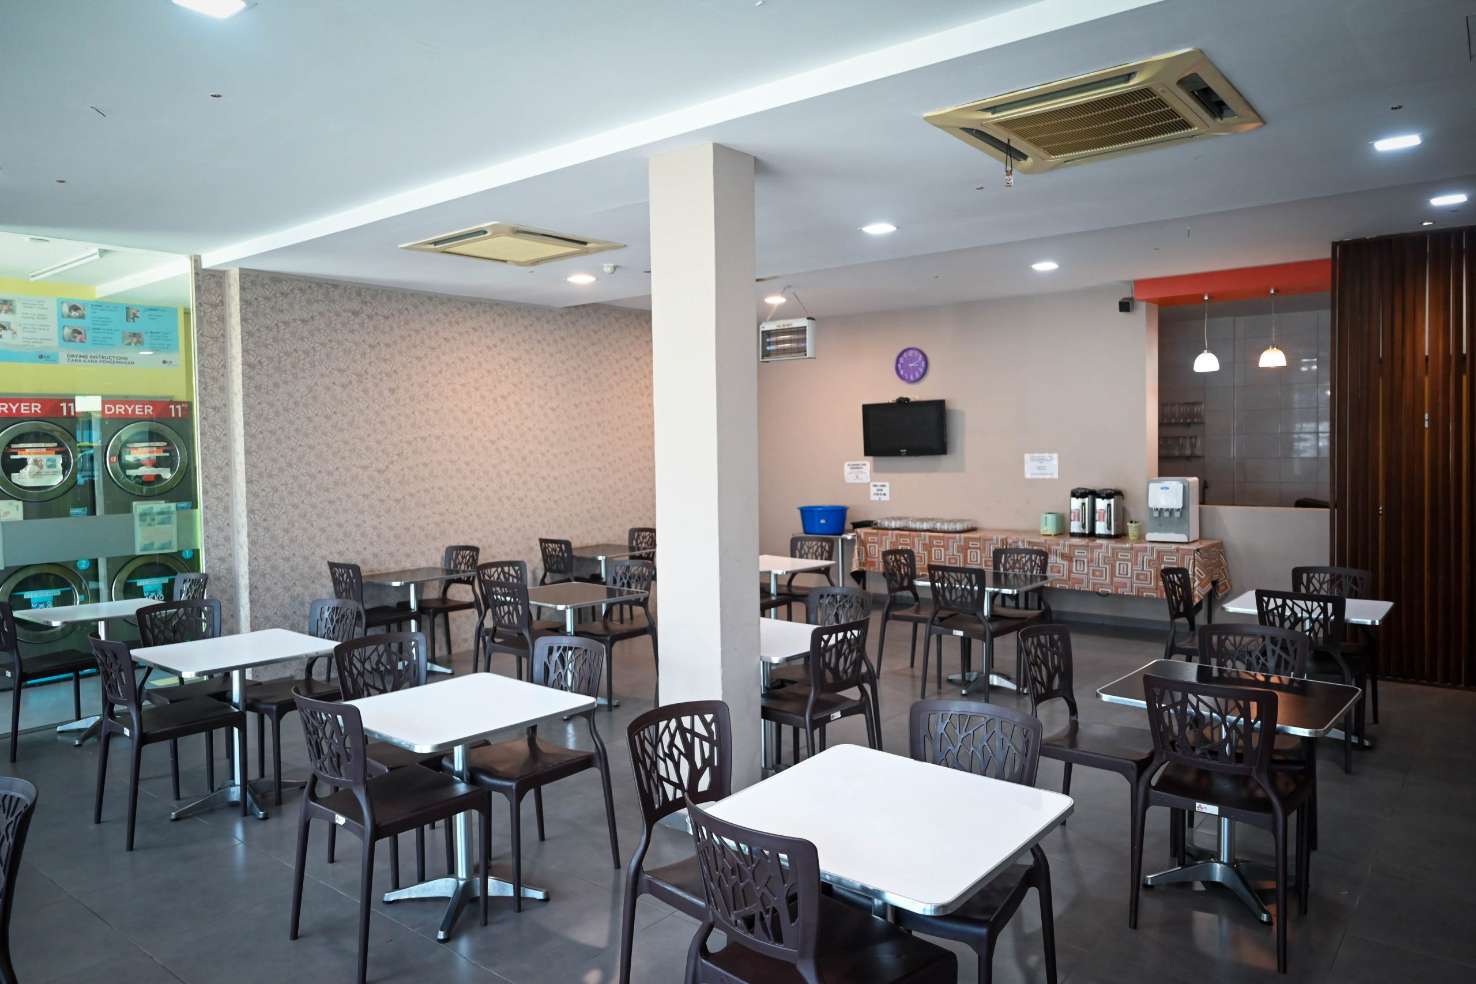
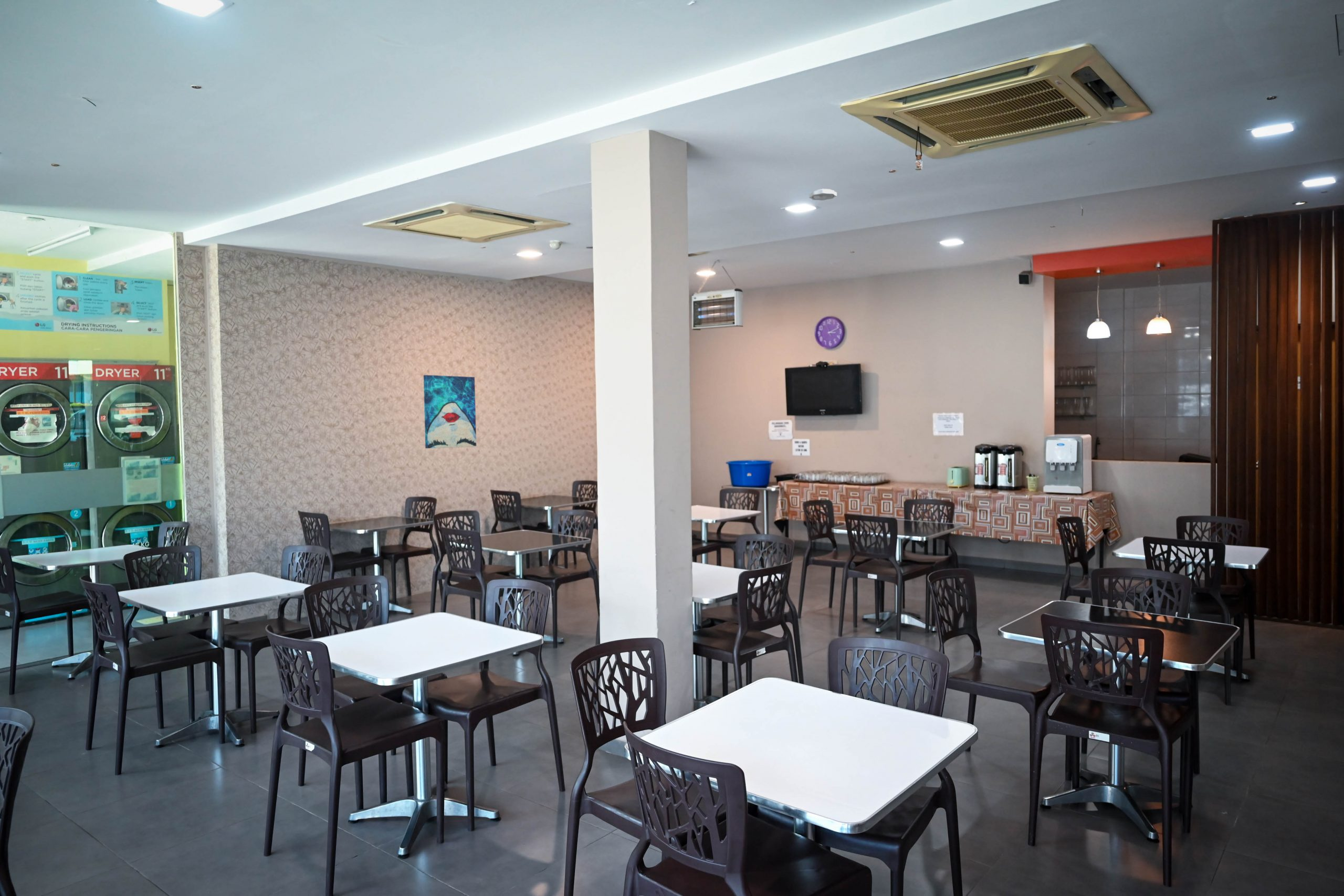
+ smoke detector (823, 193)
+ wall art (450, 412)
